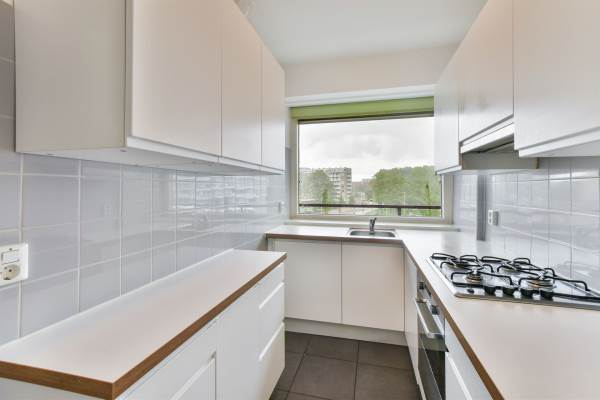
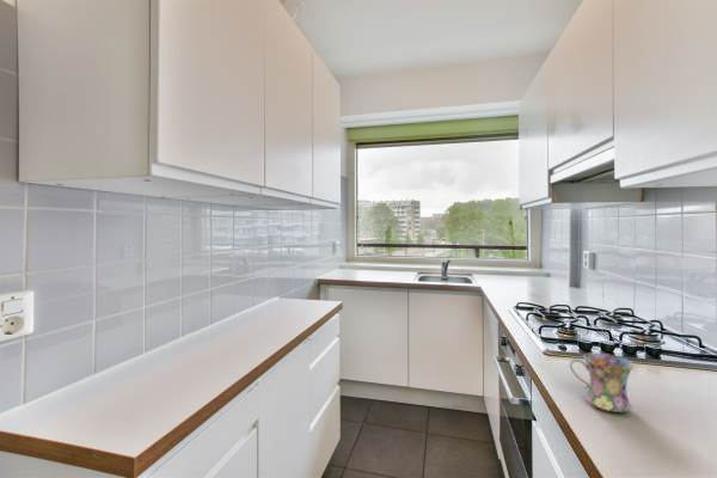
+ mug (600, 380)
